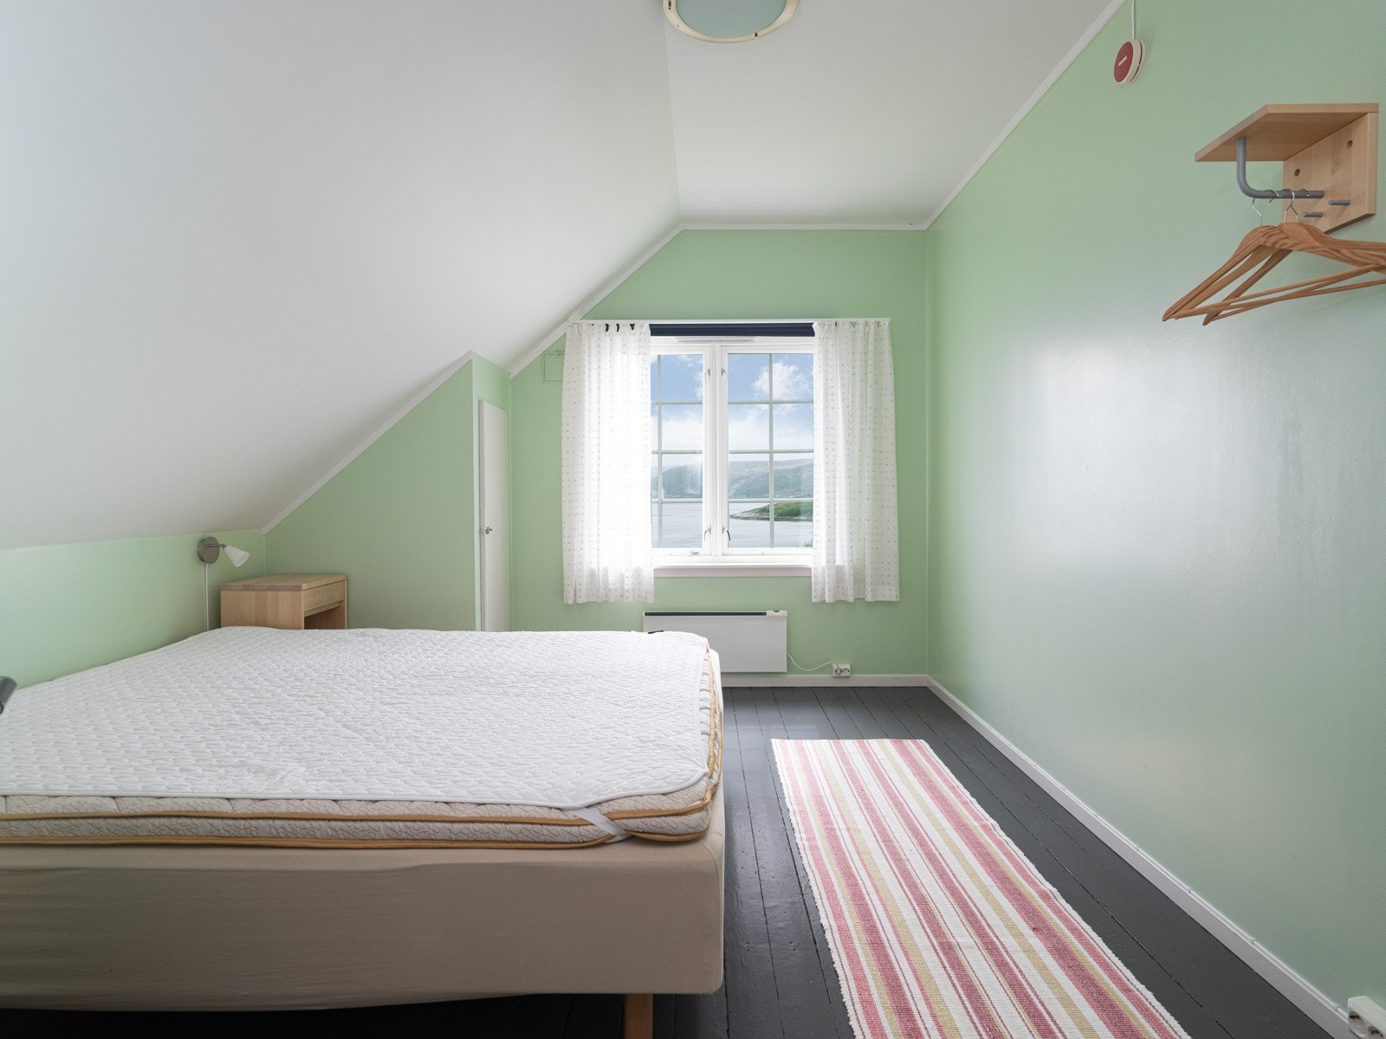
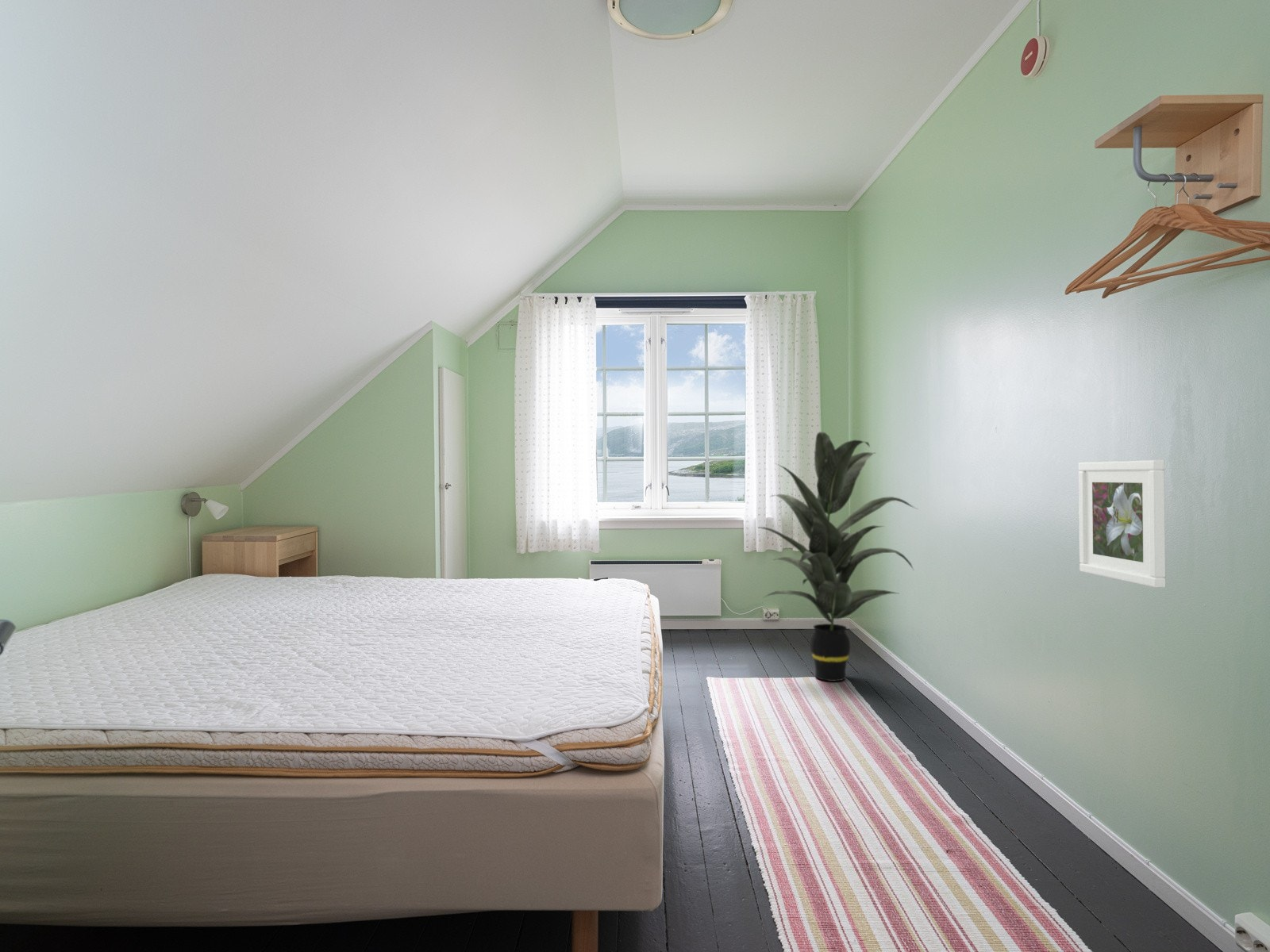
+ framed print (1118, 520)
+ indoor plant (833, 552)
